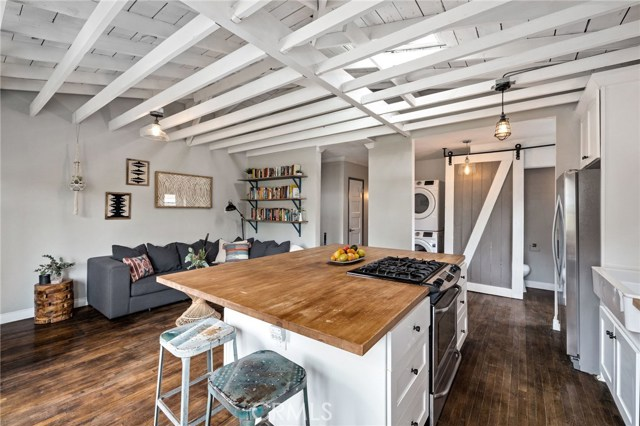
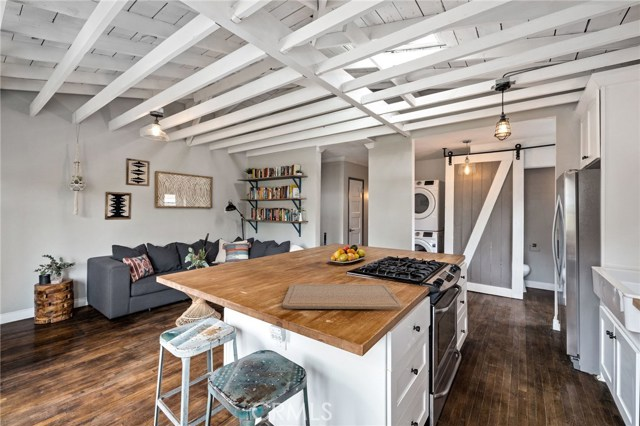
+ chopping board (340, 294)
